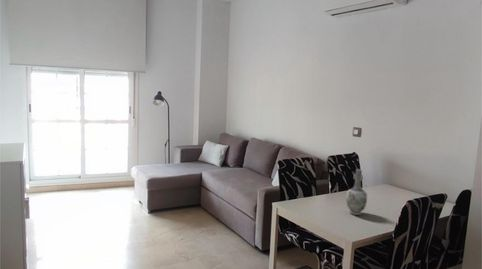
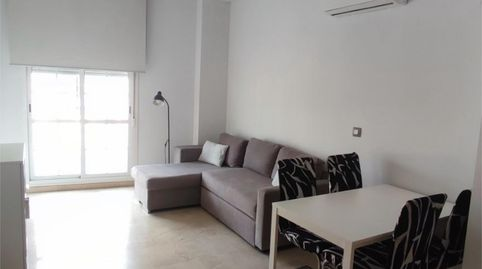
- vase (357, 191)
